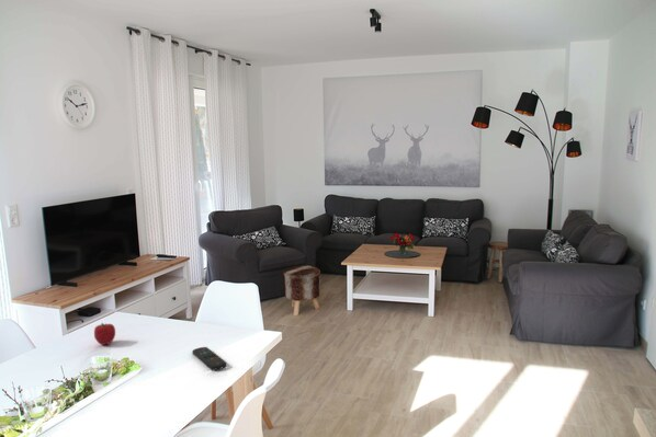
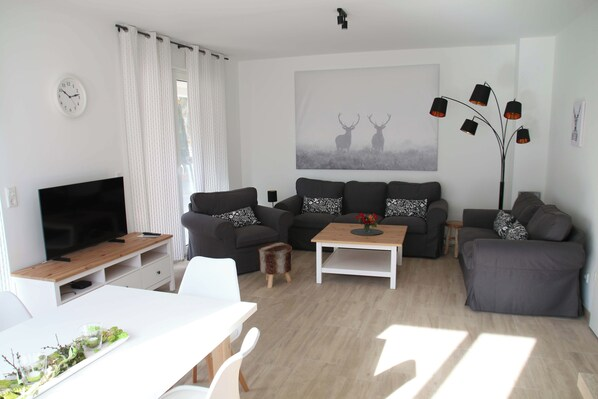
- remote control (208, 357)
- fruit (104, 333)
